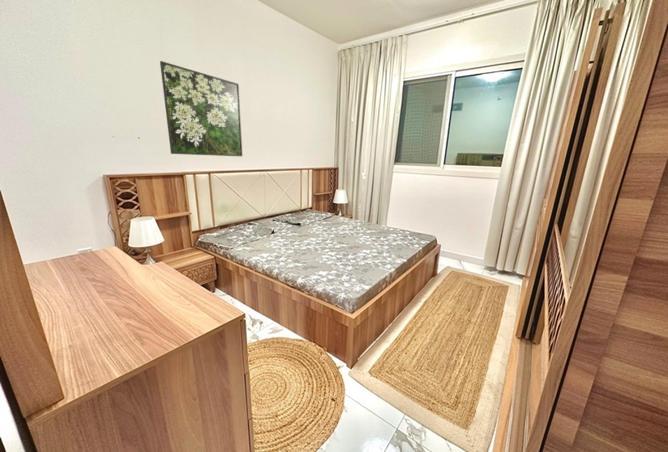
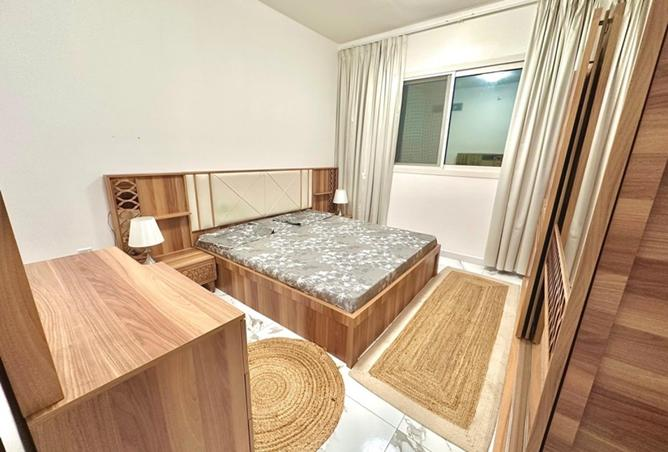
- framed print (207, 116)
